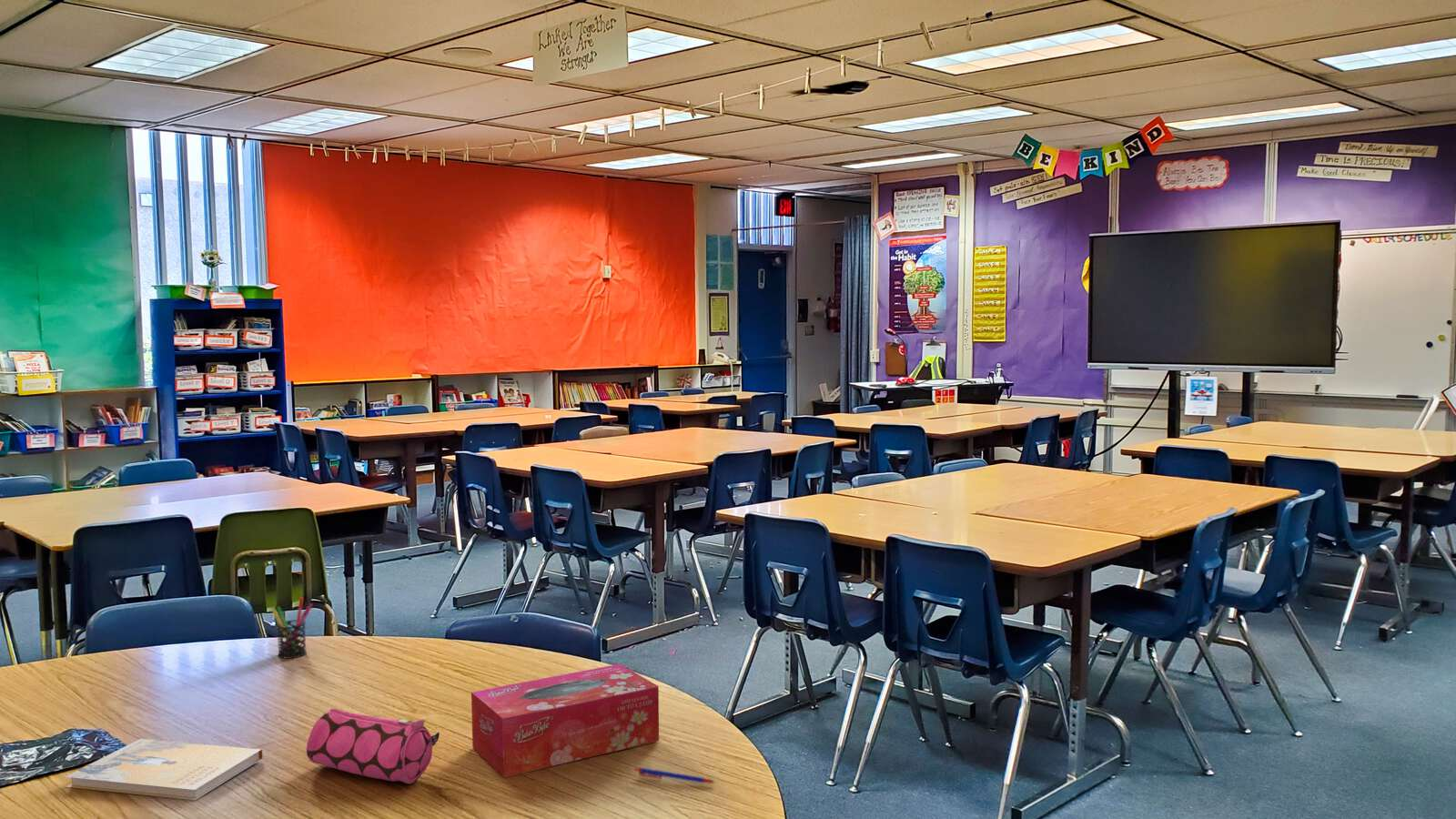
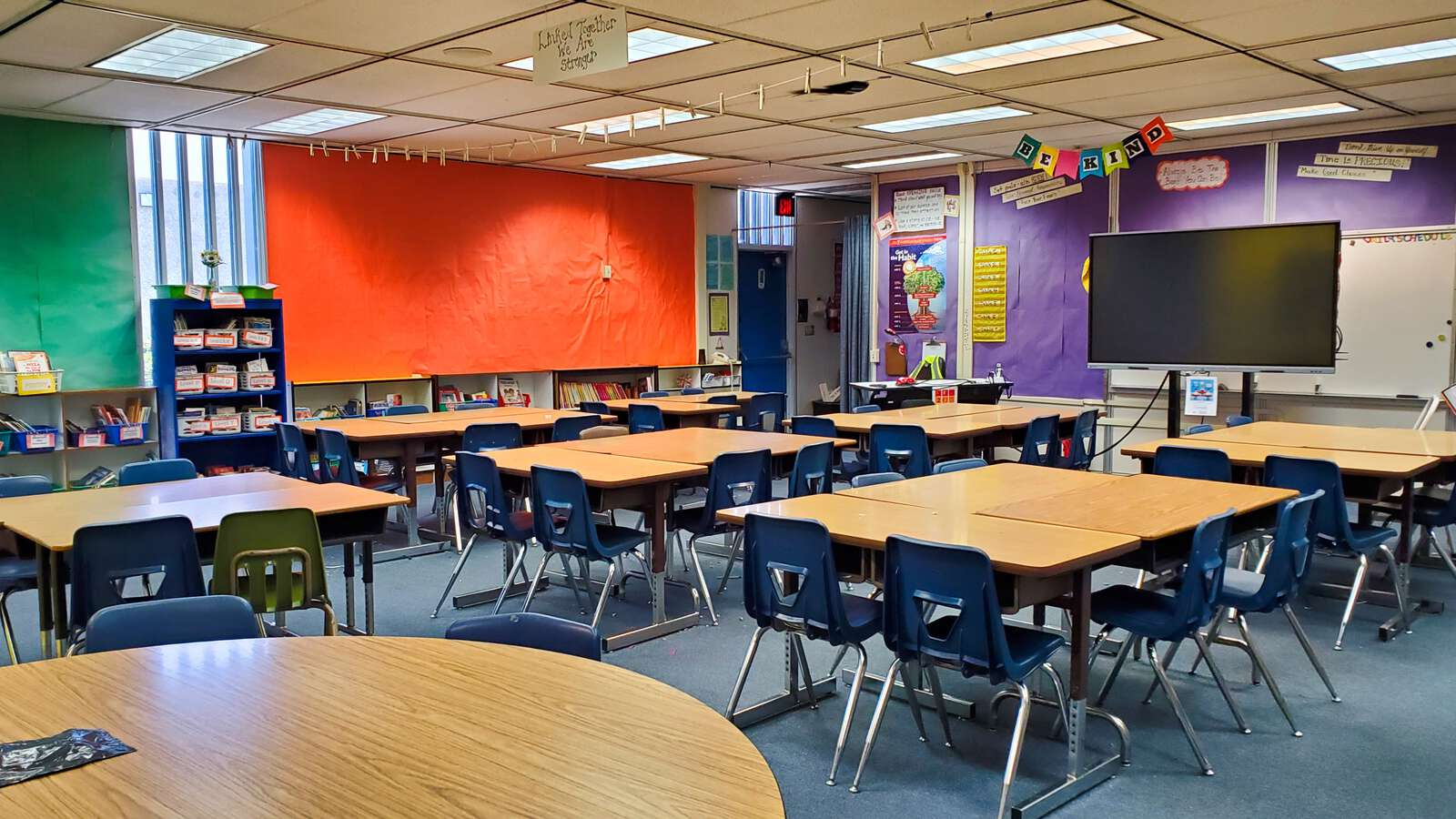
- tissue box (565, 716)
- pen holder (290, 627)
- pen (674, 775)
- pencil case (369, 742)
- book (167, 767)
